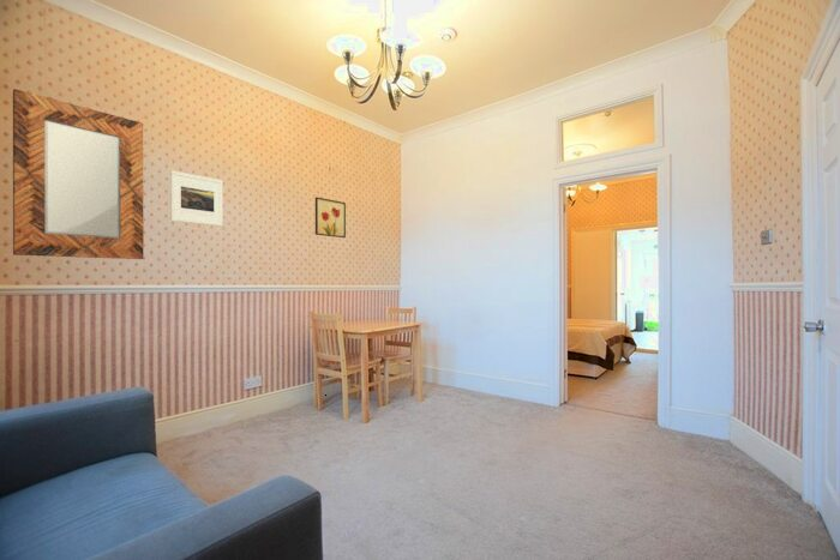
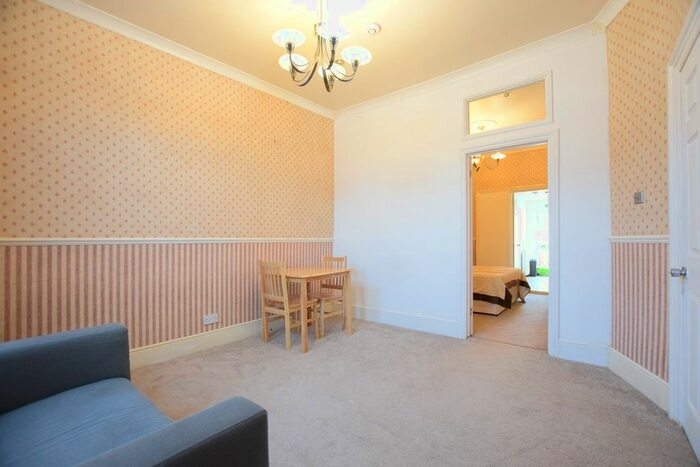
- wall art (330, 218)
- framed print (197, 199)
- home mirror (84, 182)
